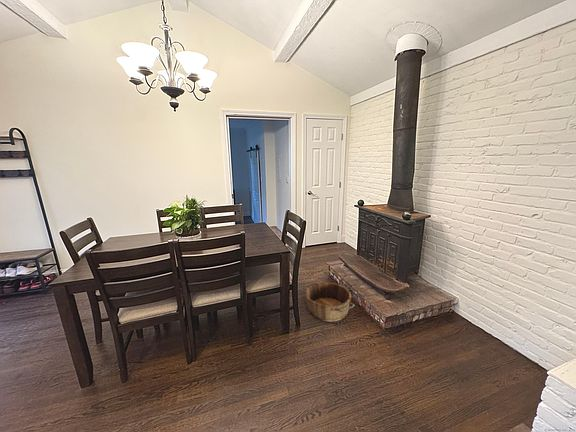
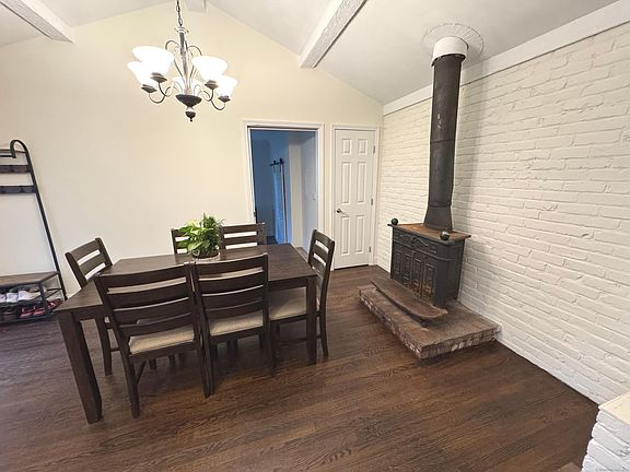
- wooden bucket (327, 301)
